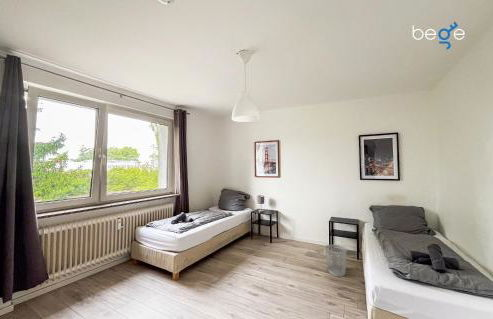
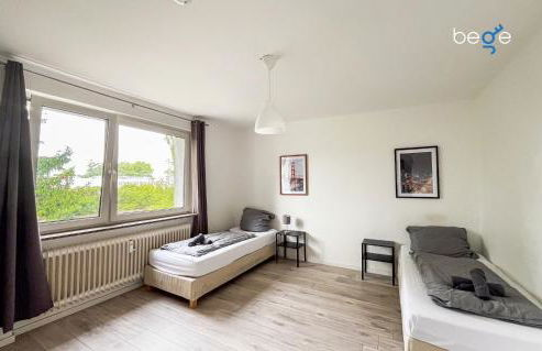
- wastebasket (336, 260)
